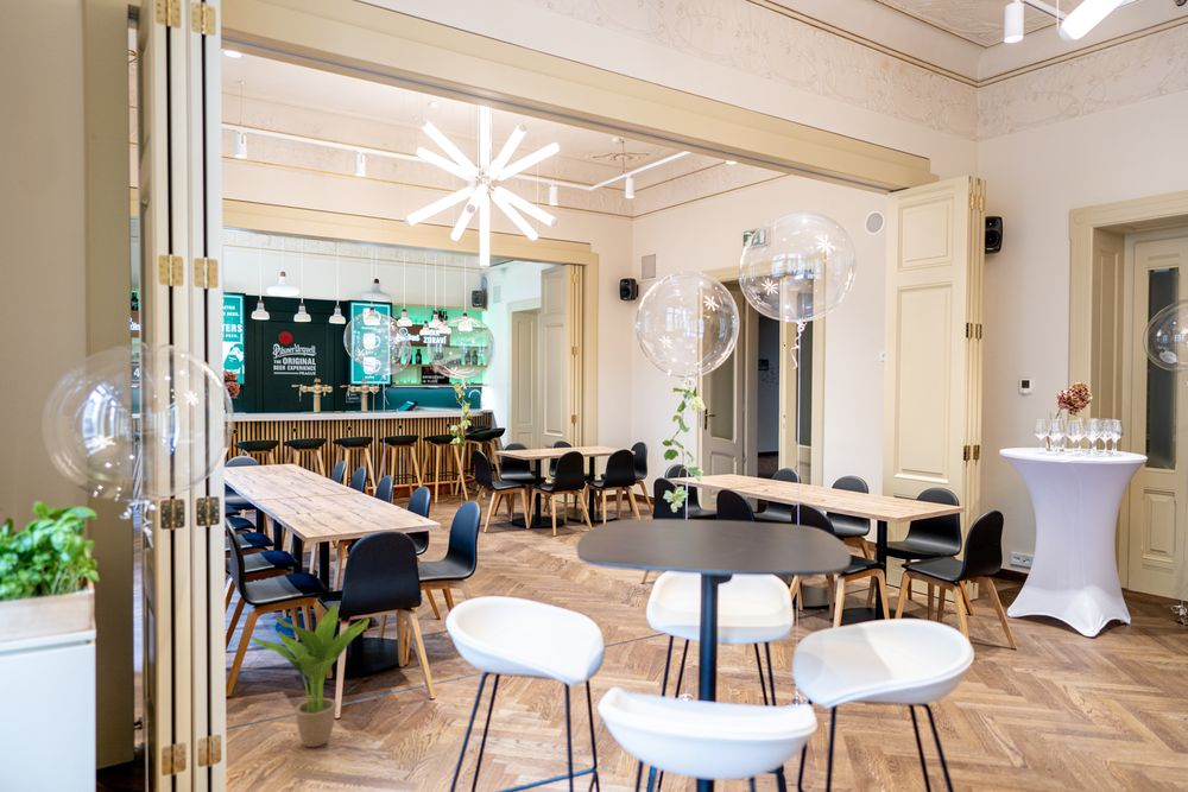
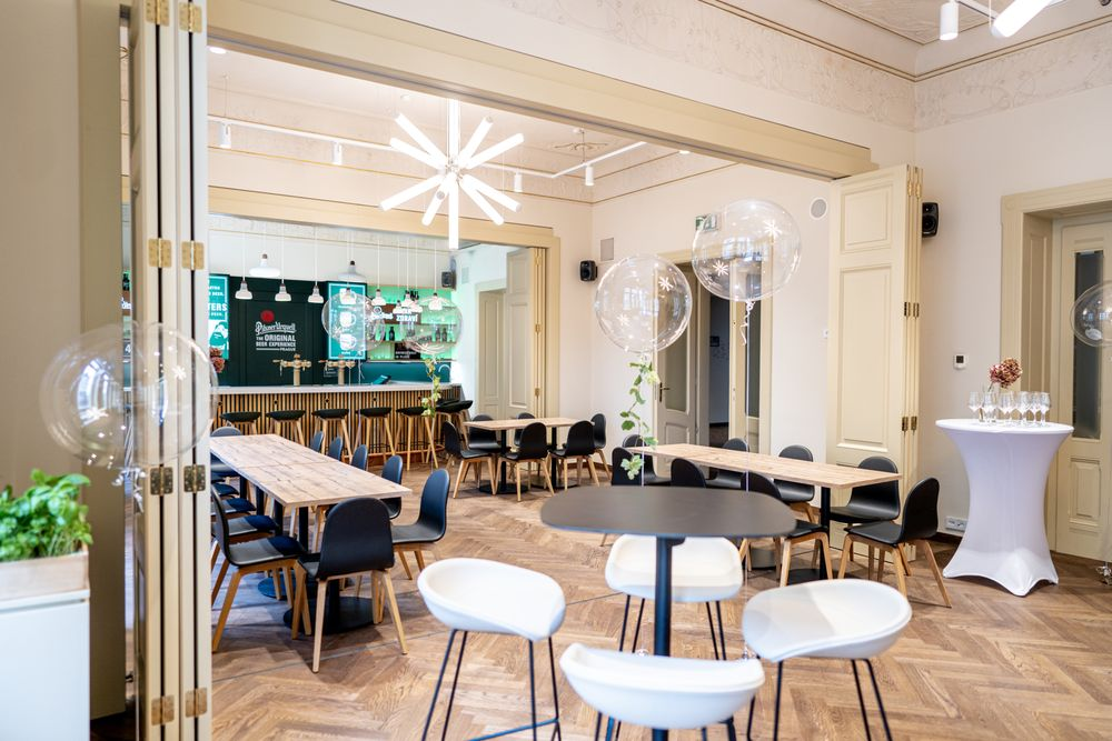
- potted plant (323, 673)
